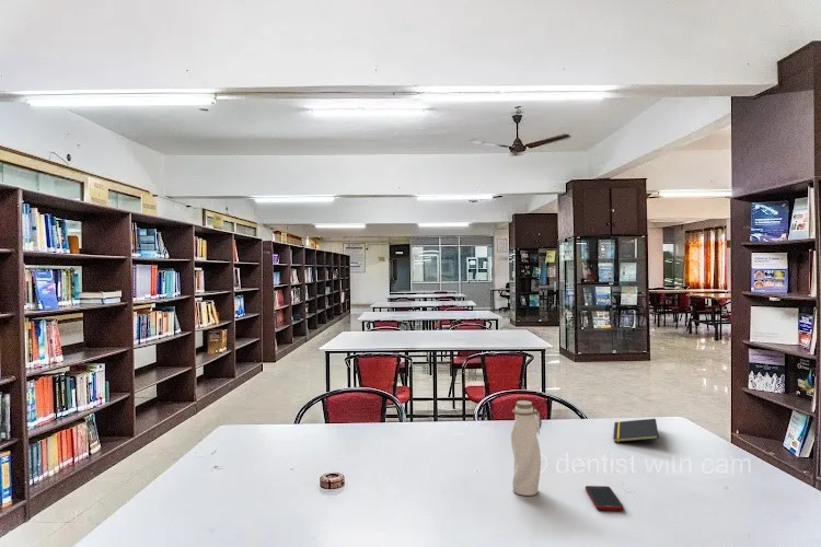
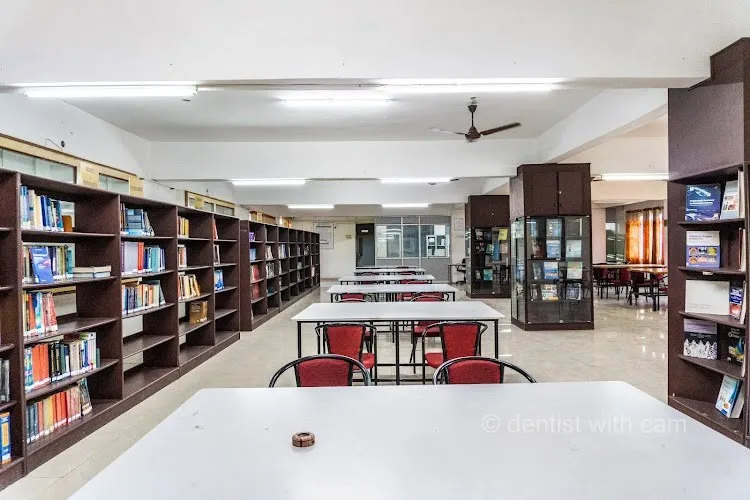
- cell phone (603, 498)
- notepad (635, 430)
- water bottle (525, 445)
